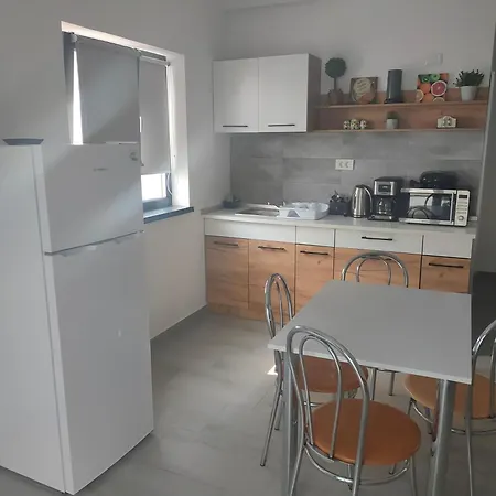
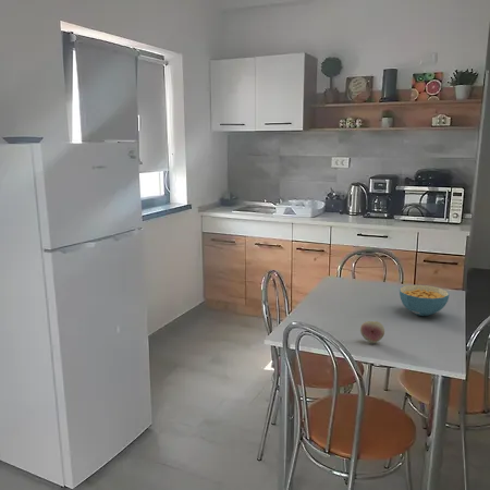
+ cereal bowl (422, 302)
+ fruit (372, 331)
